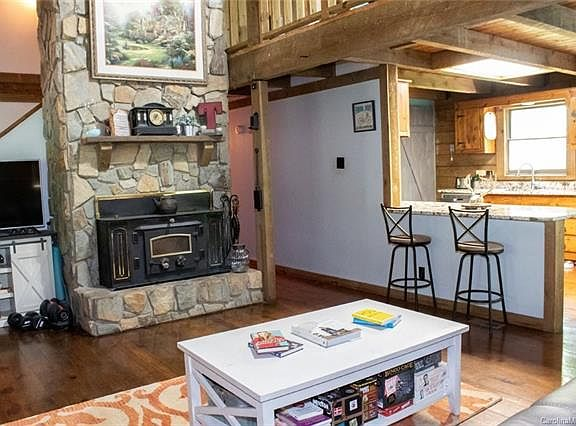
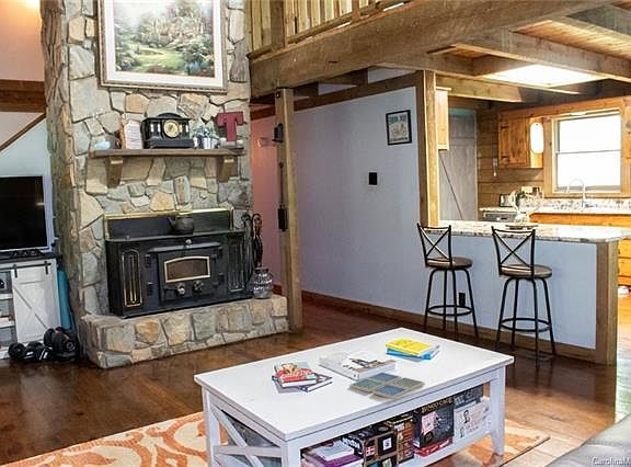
+ drink coaster (387, 384)
